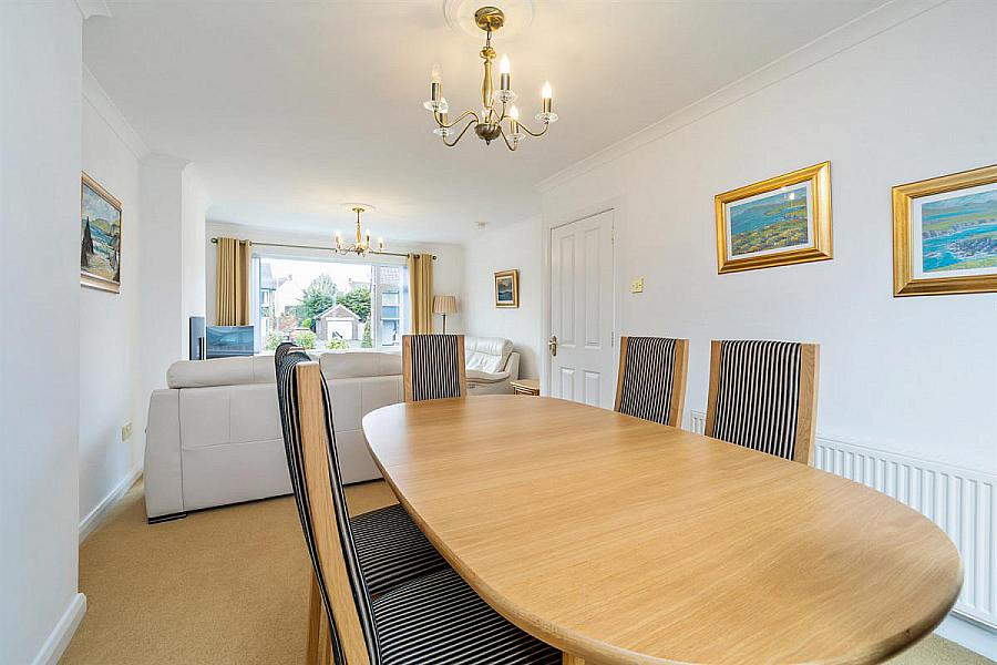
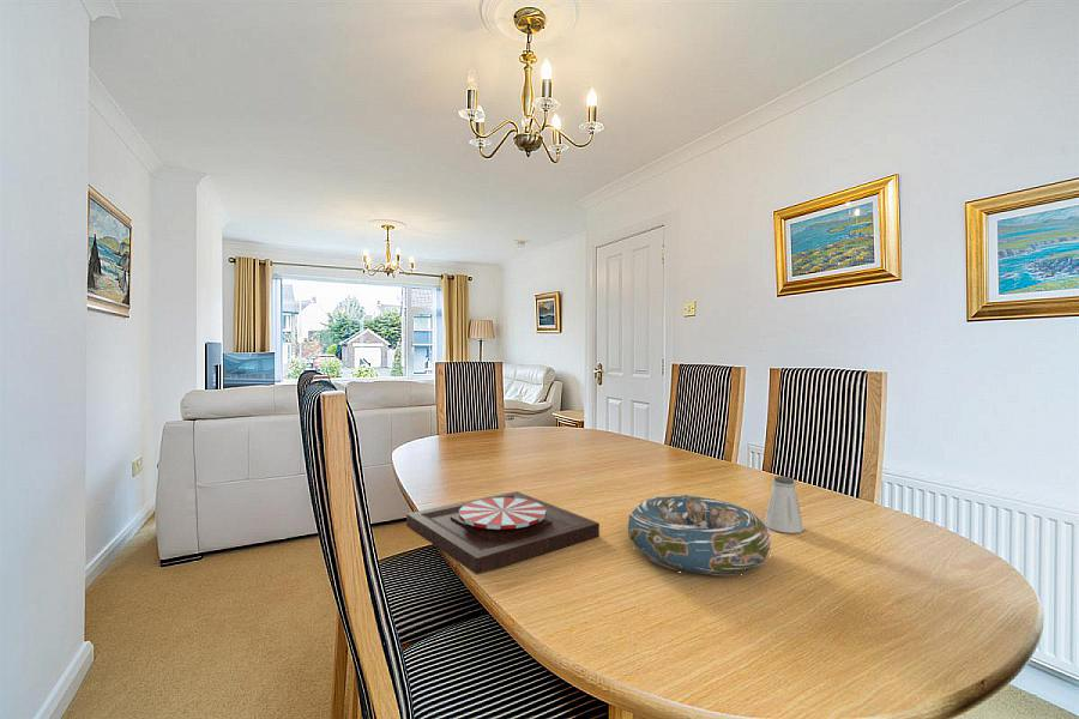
+ decorative bowl (695, 530)
+ plate (500, 520)
+ saltshaker (783, 502)
